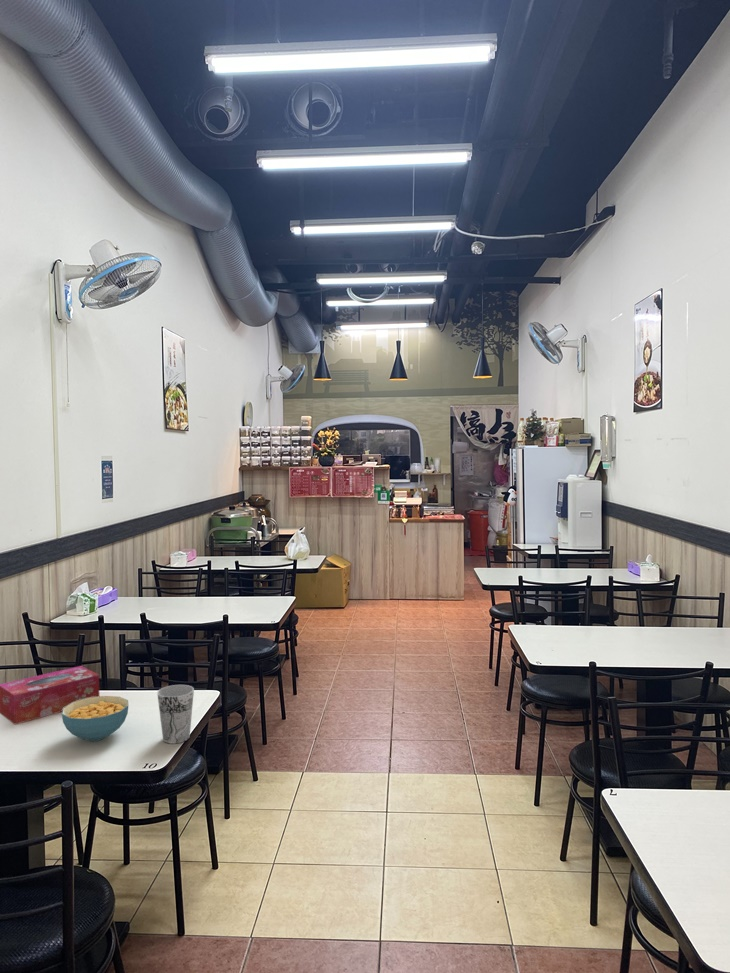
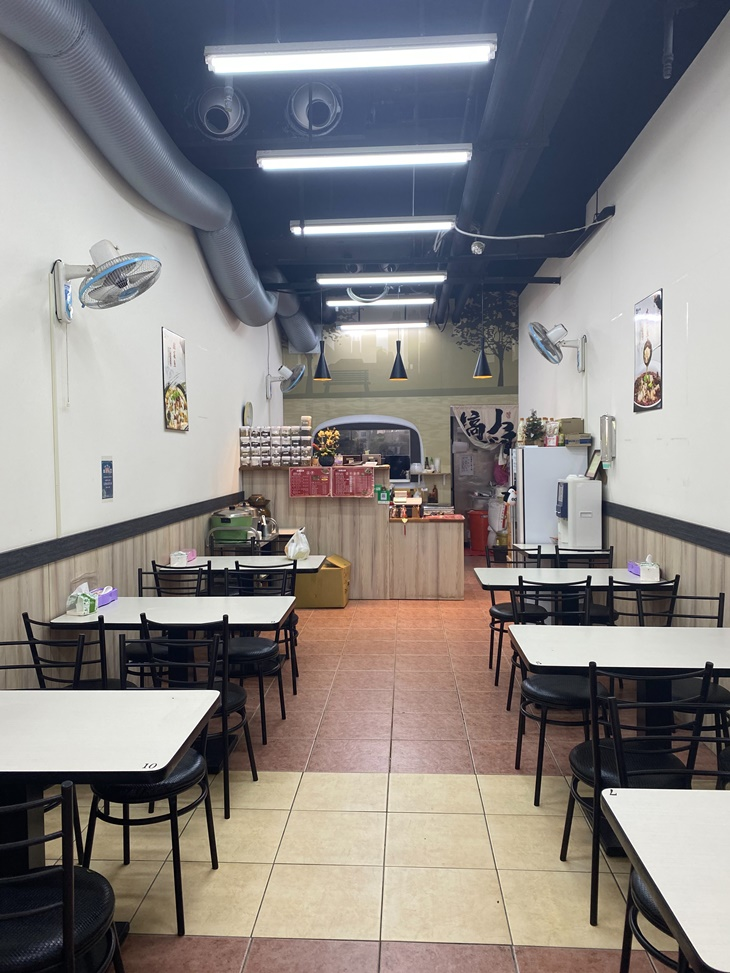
- tissue box (50, 693)
- cereal bowl (96, 722)
- cup (176, 714)
